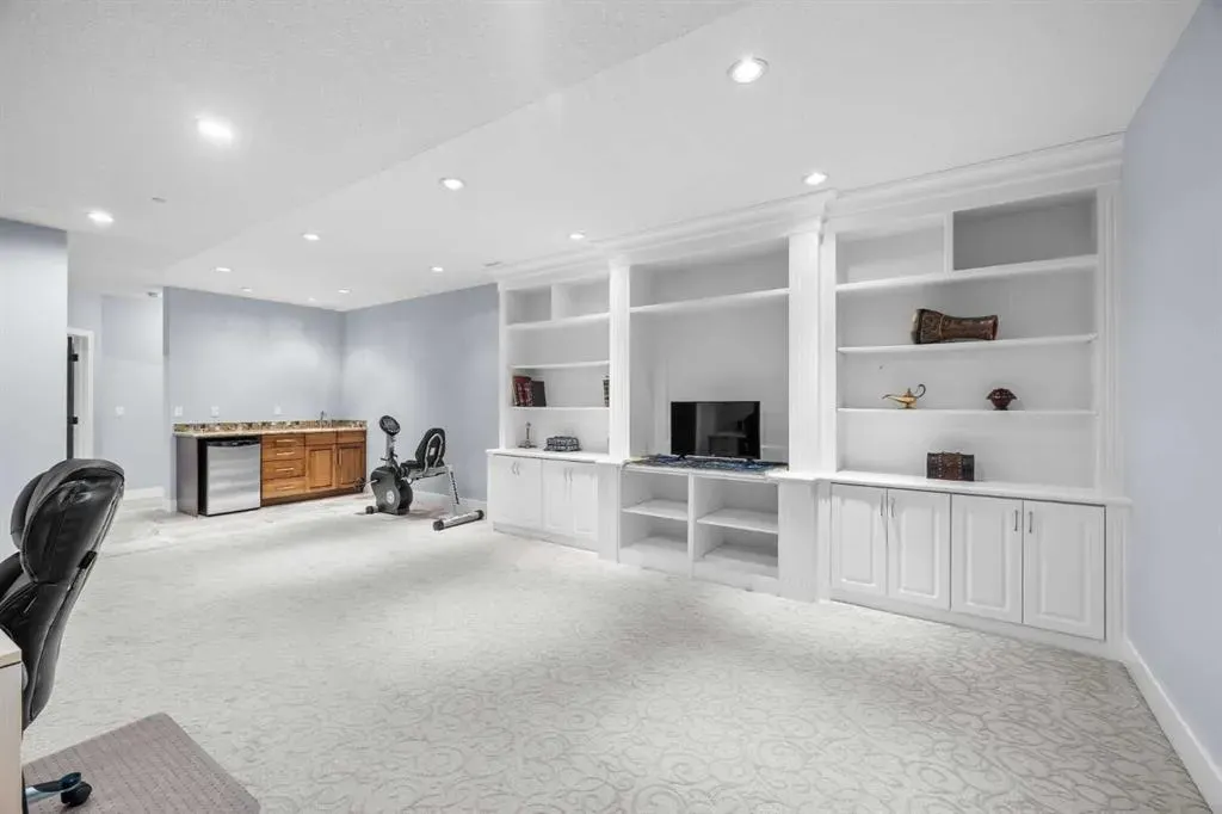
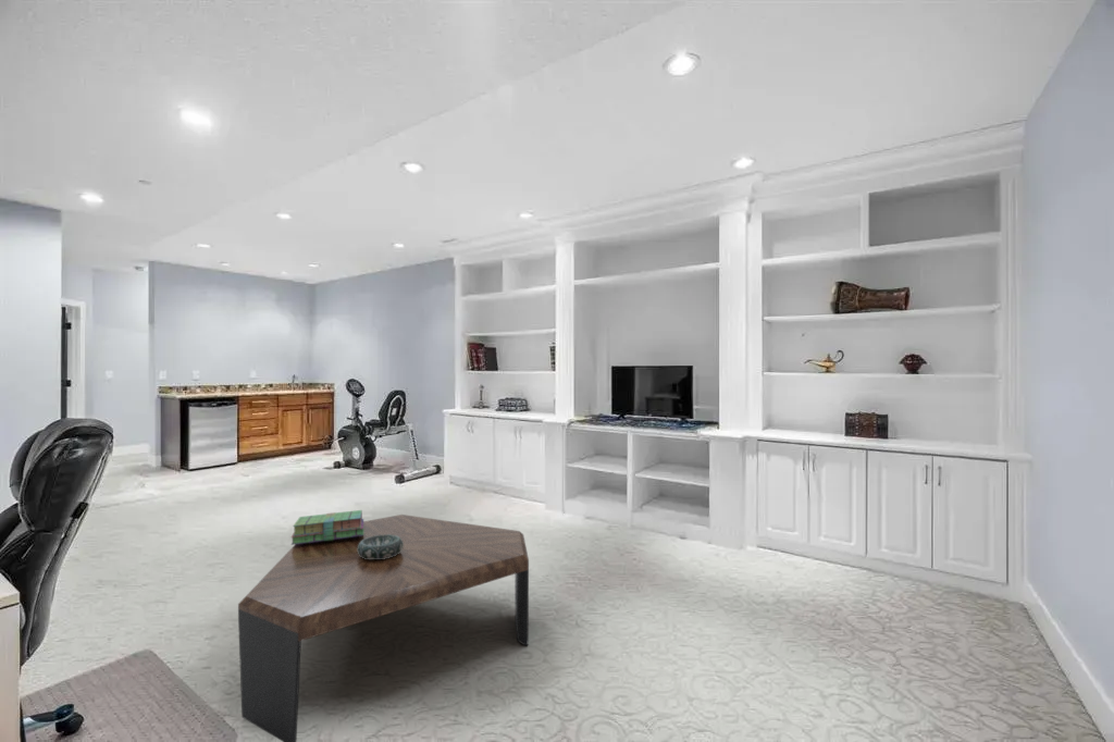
+ coffee table (408, 594)
+ stack of books (330, 528)
+ decorative bowl (380, 546)
